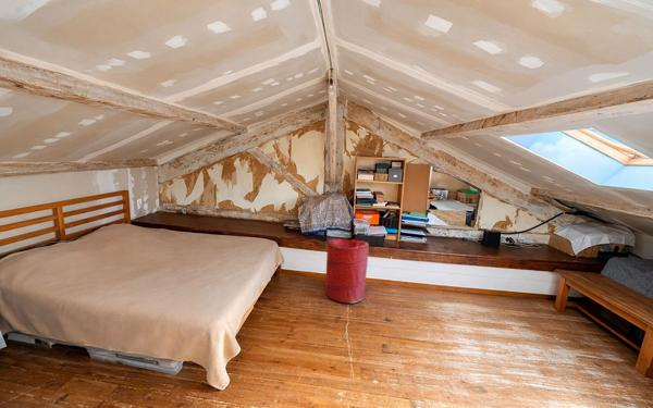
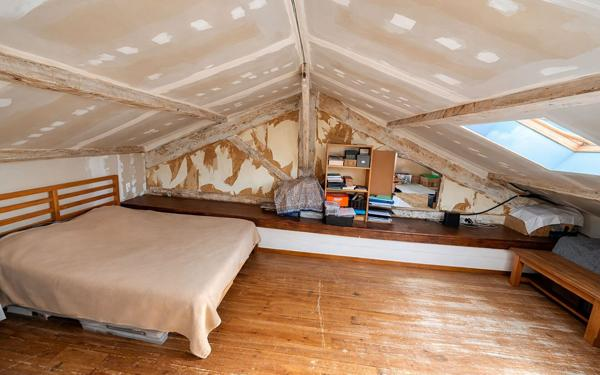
- laundry hamper (346, 267)
